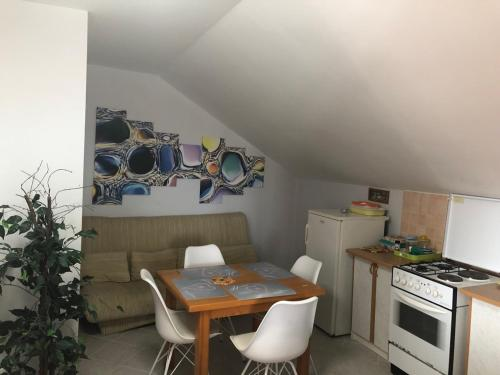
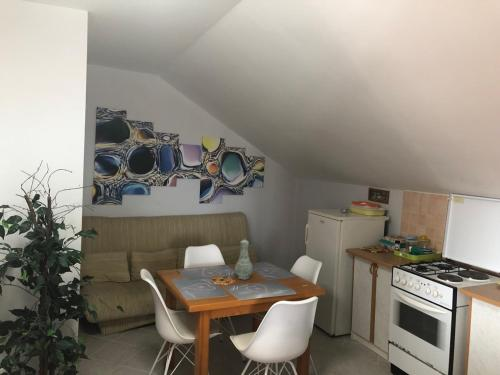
+ vase (244, 258)
